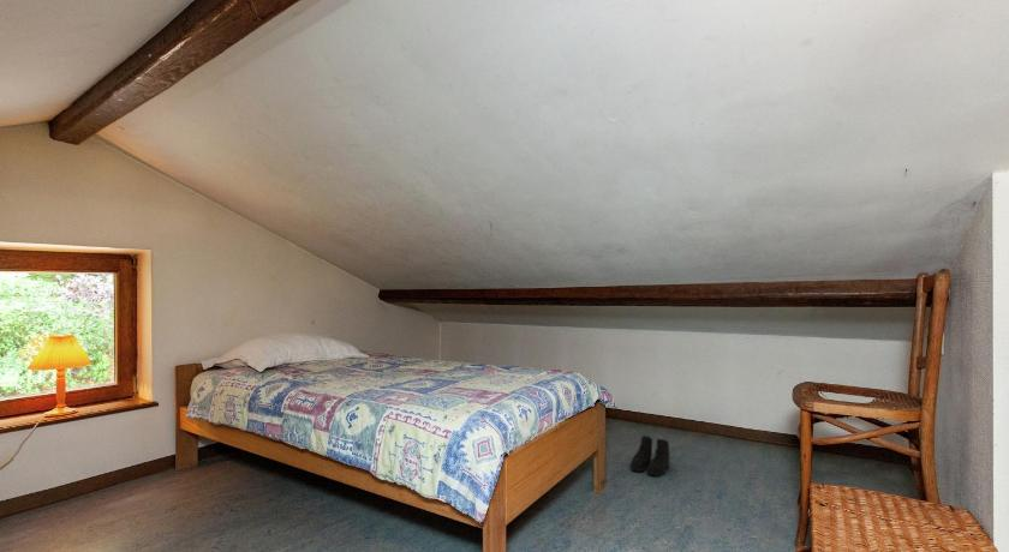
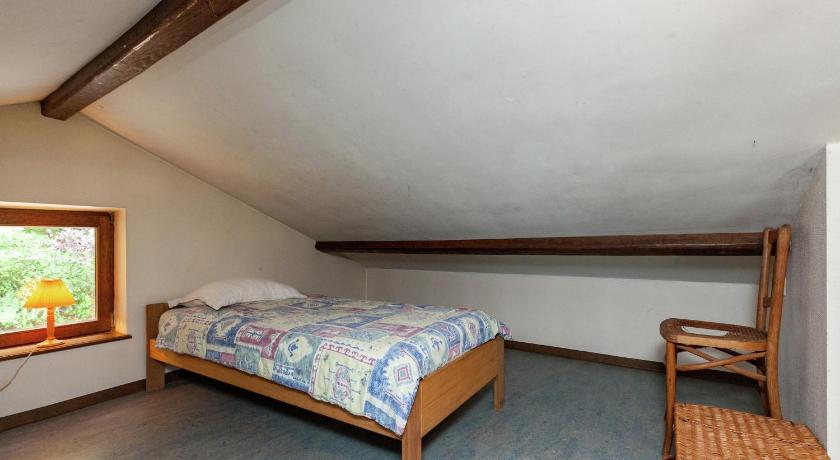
- boots (650, 452)
